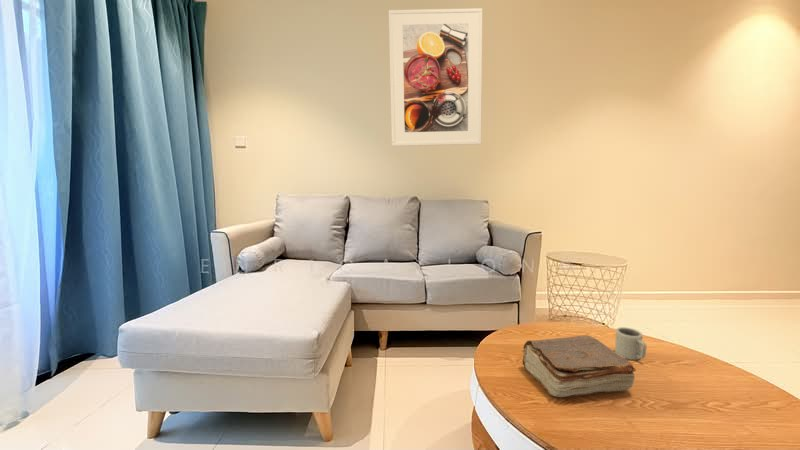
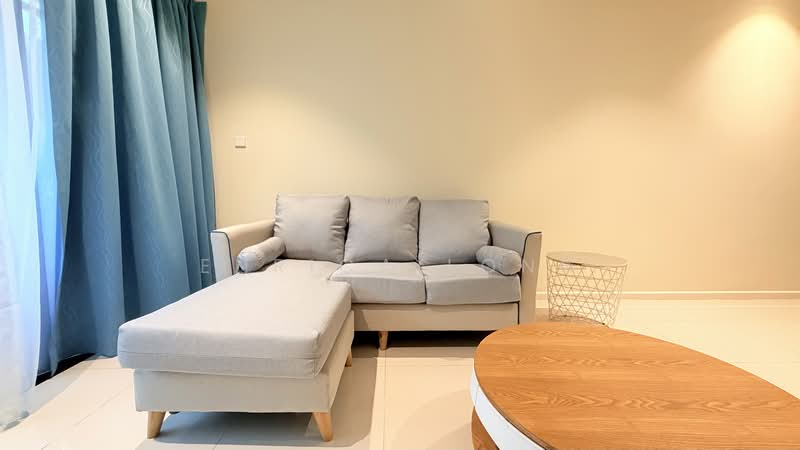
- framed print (435, 79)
- book (574, 364)
- cup (631, 345)
